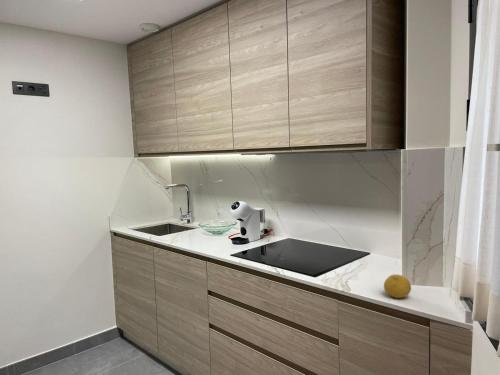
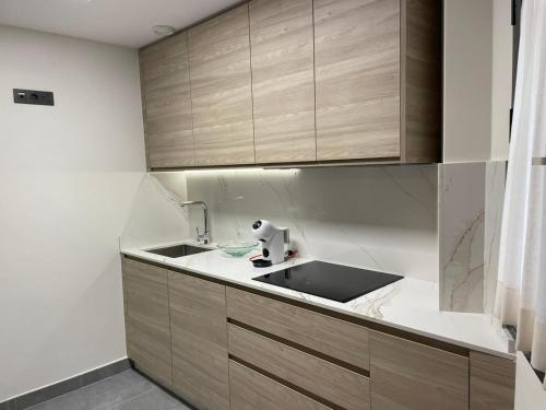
- fruit (397, 285)
